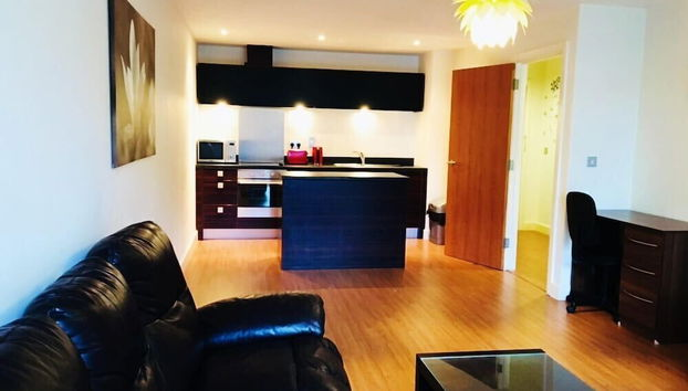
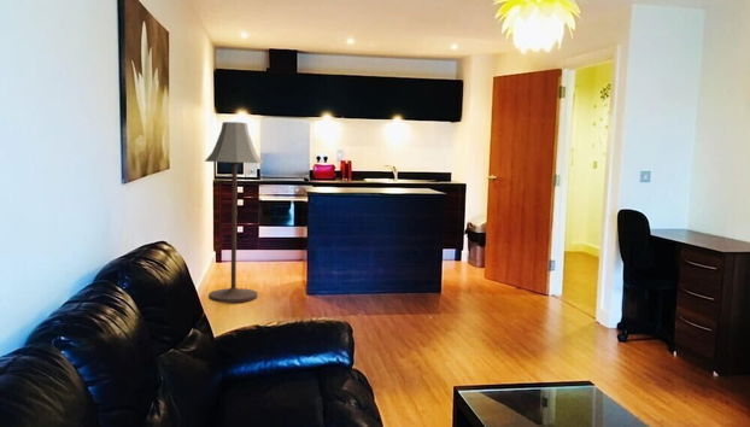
+ floor lamp (234, 210)
